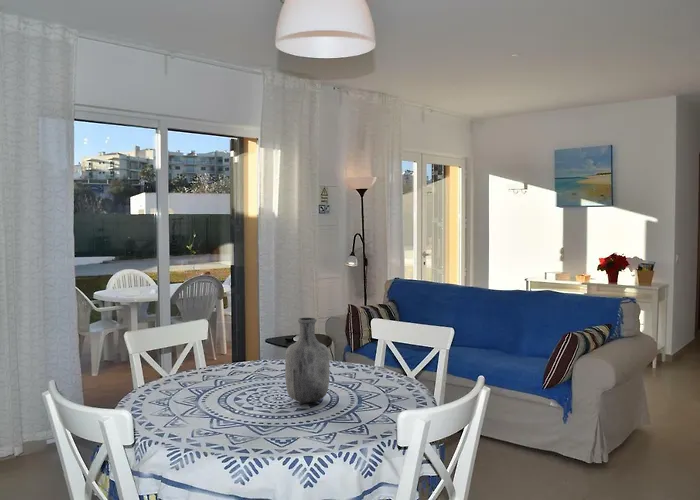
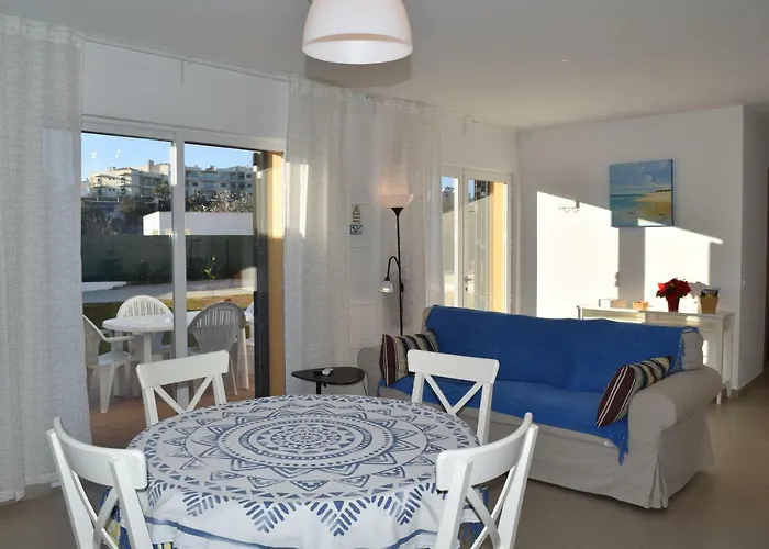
- vase (307, 359)
